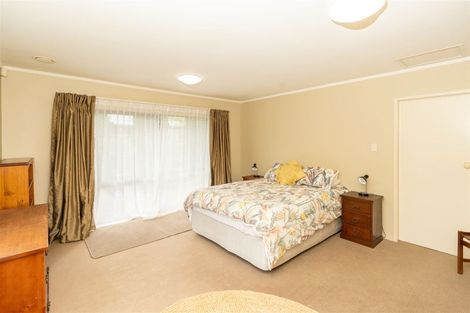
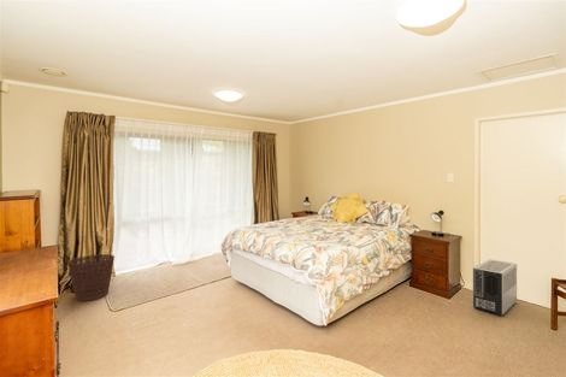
+ basket (92, 277)
+ air purifier (495, 285)
